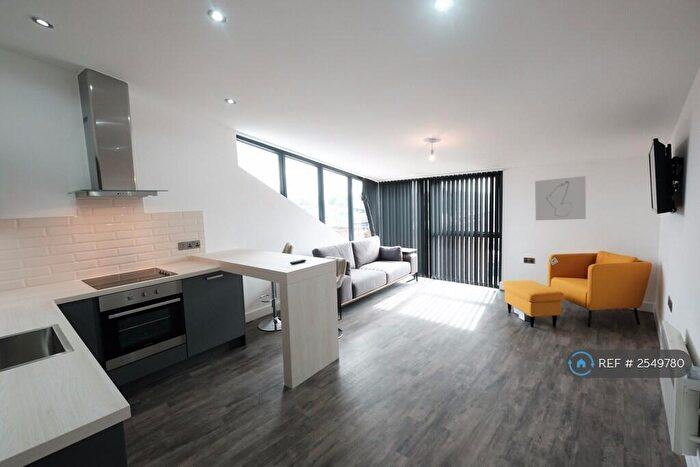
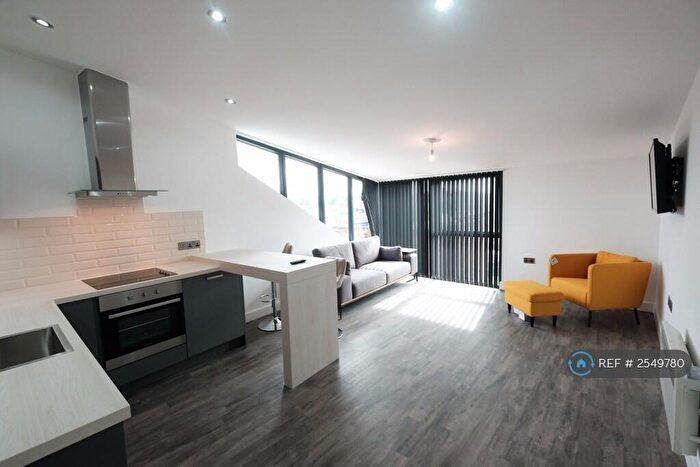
- wall art (559, 199)
